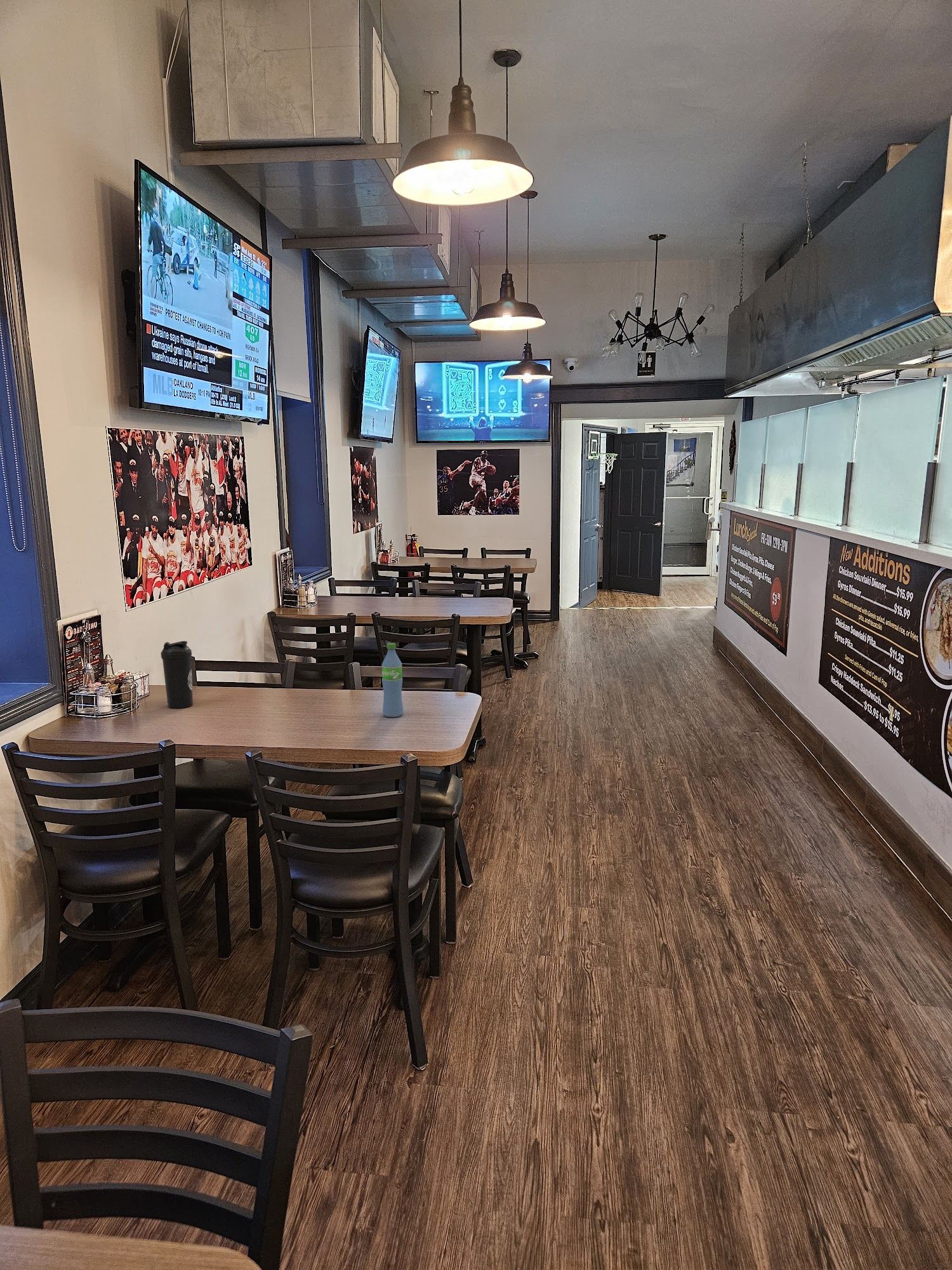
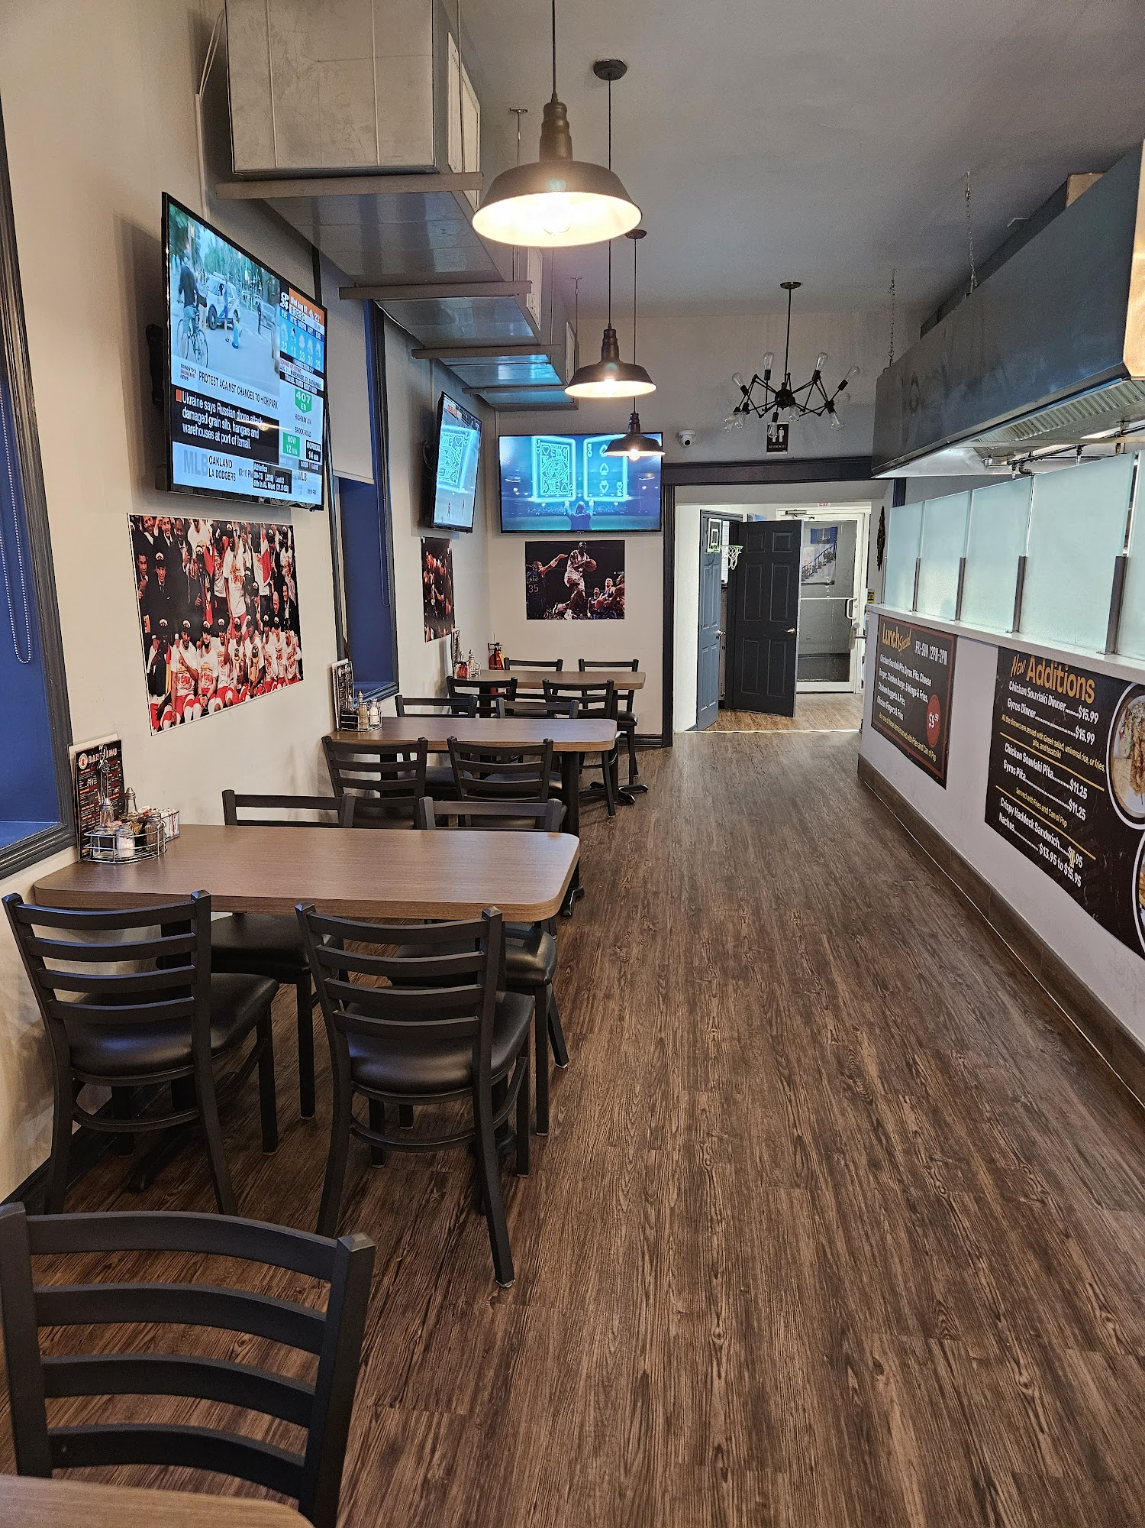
- water bottle (392, 679)
- water bottle (178, 674)
